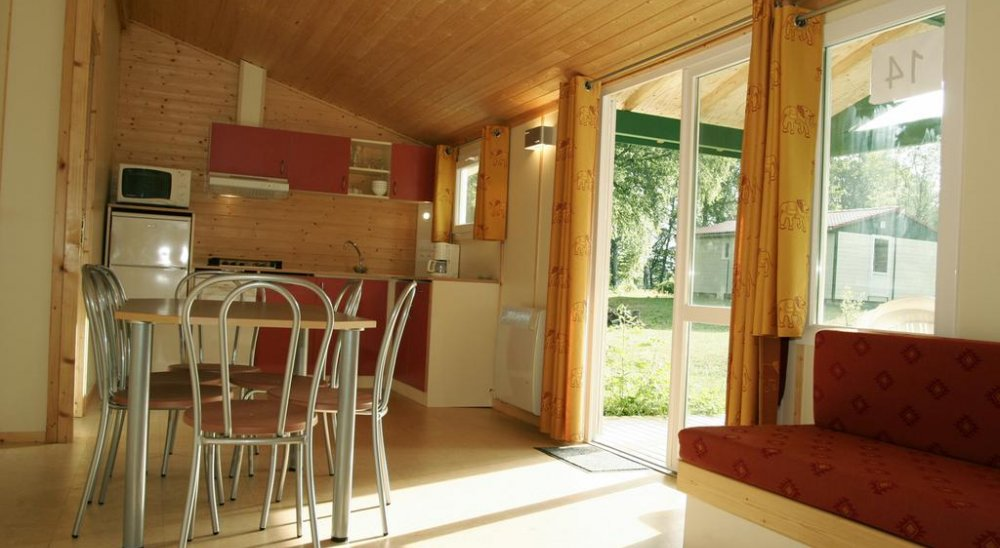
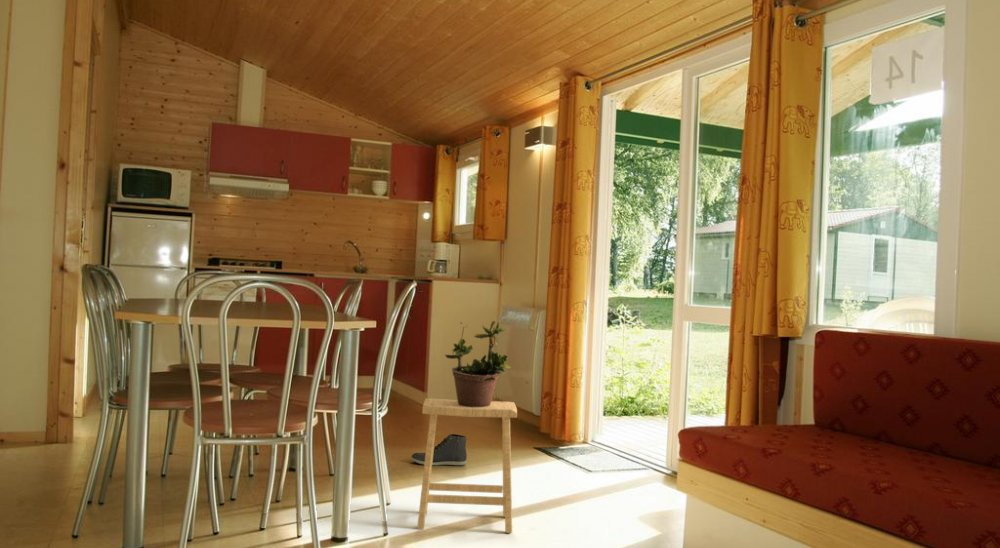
+ potted plant (478, 360)
+ footstool (467, 484)
+ sneaker (439, 448)
